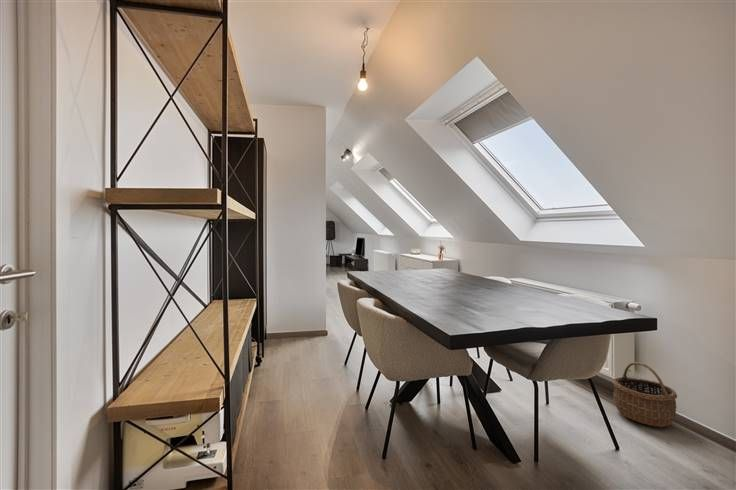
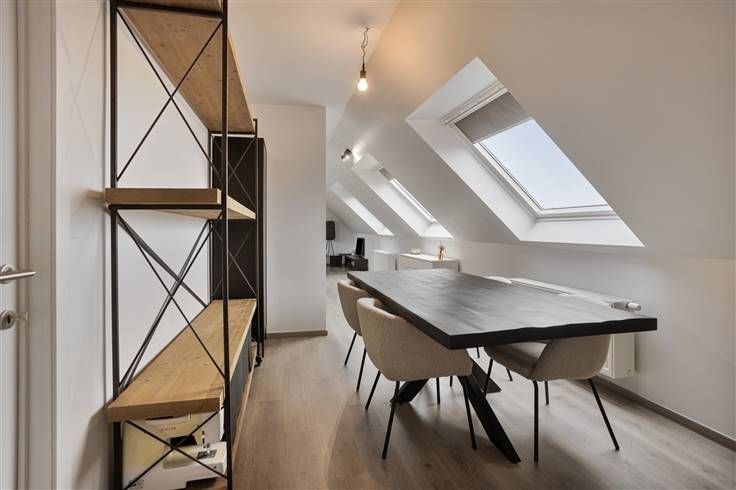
- wicker basket (644, 390)
